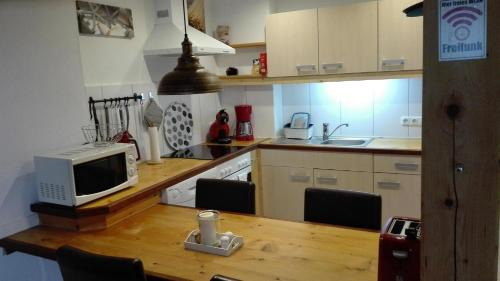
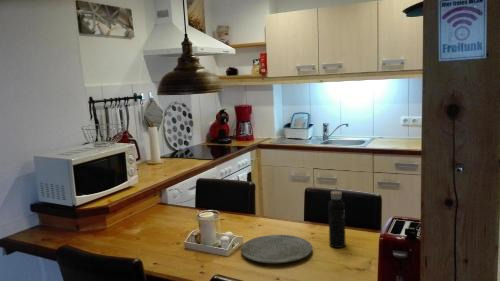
+ water bottle (336, 216)
+ plate (276, 249)
